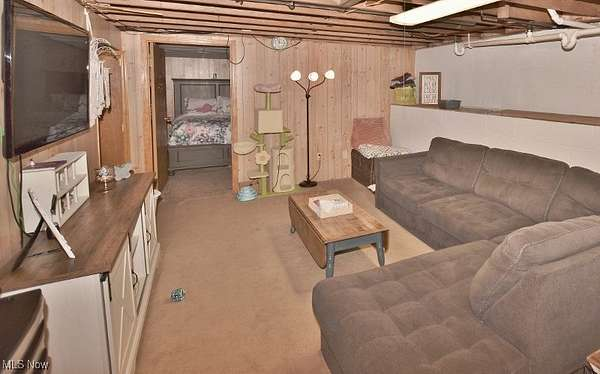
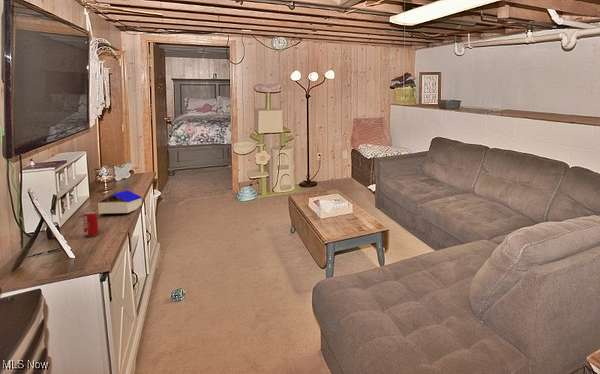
+ beverage can (90, 223)
+ architectural model (120, 201)
